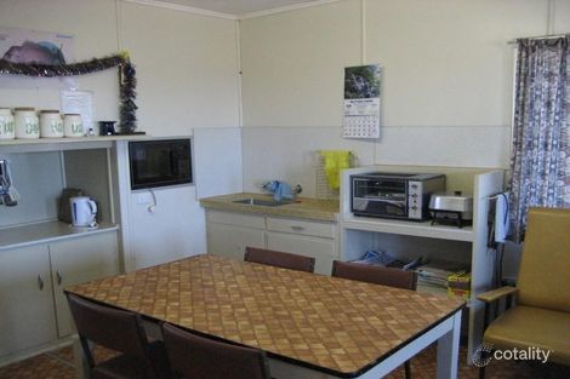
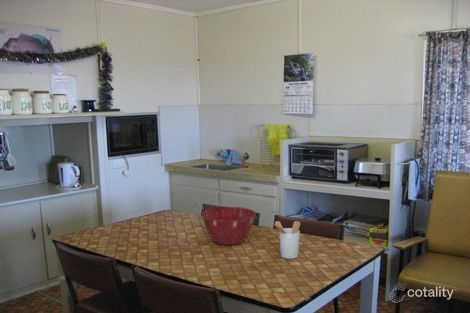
+ mixing bowl (229, 227)
+ utensil holder (285, 238)
